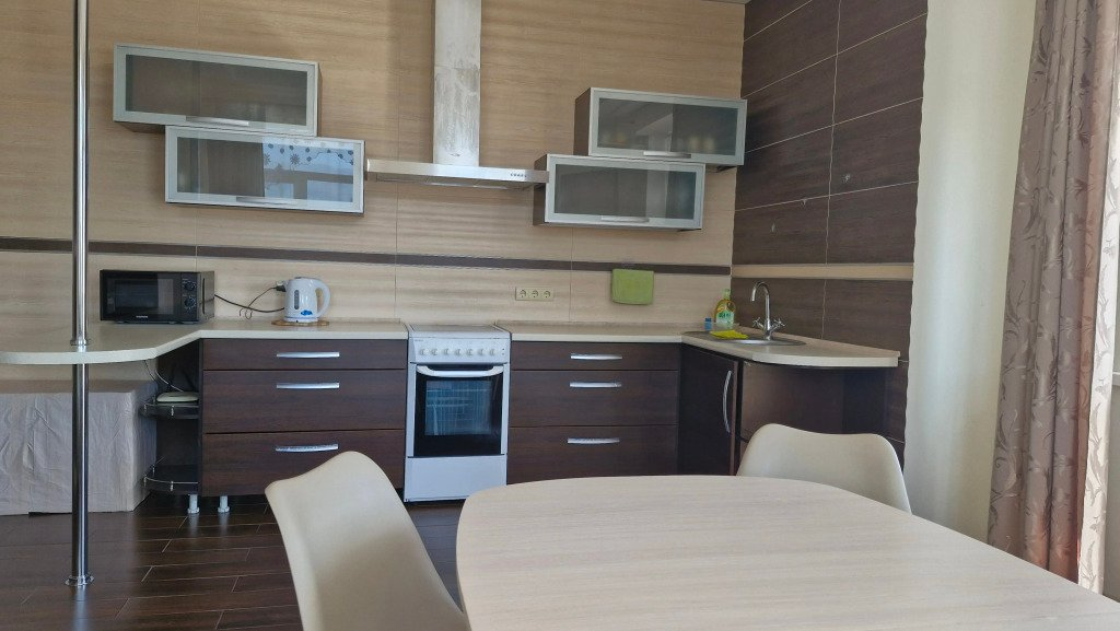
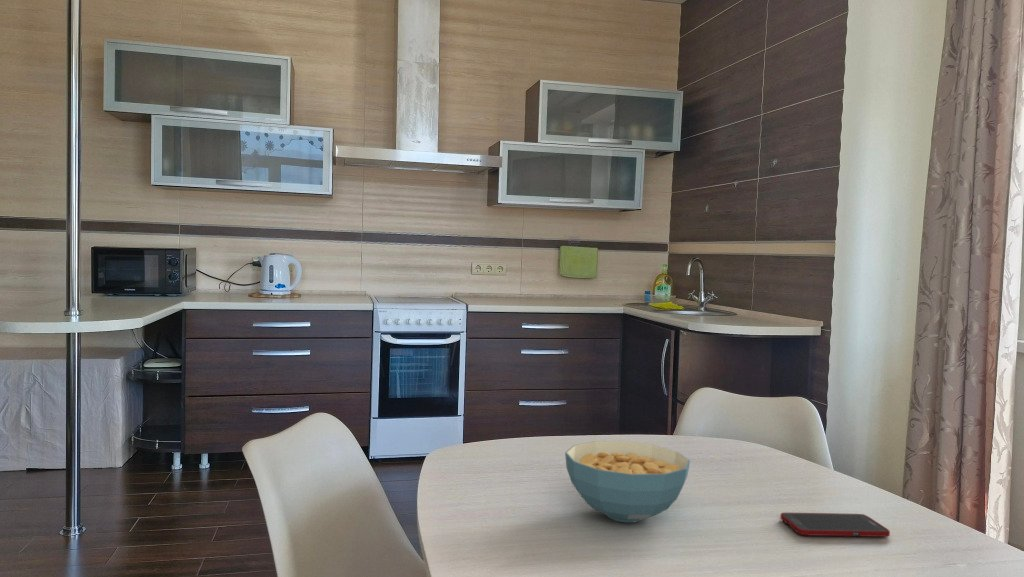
+ cell phone (833, 524)
+ cereal bowl (625, 486)
